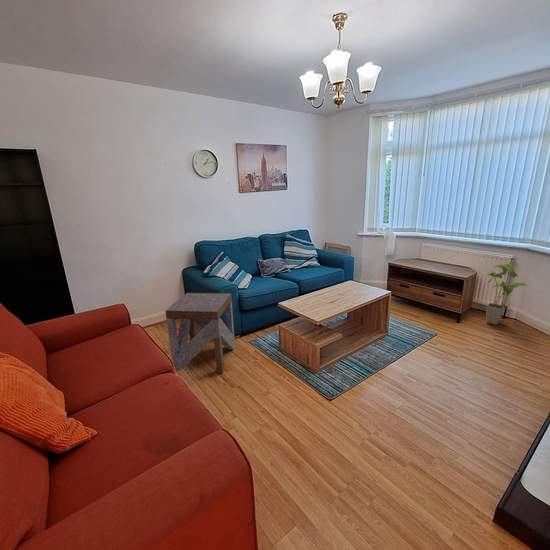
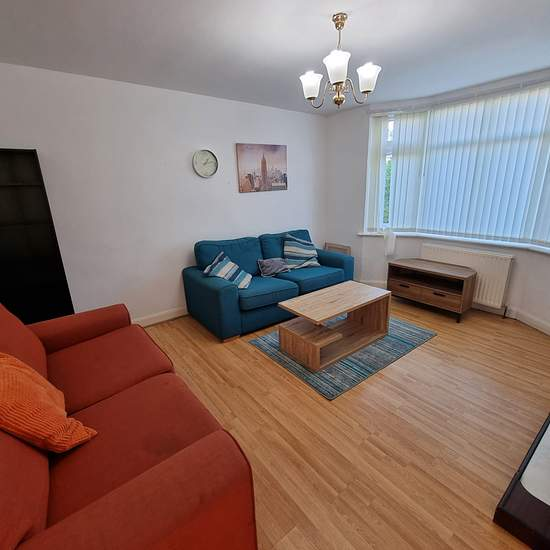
- side table (203, 330)
- house plant (503, 294)
